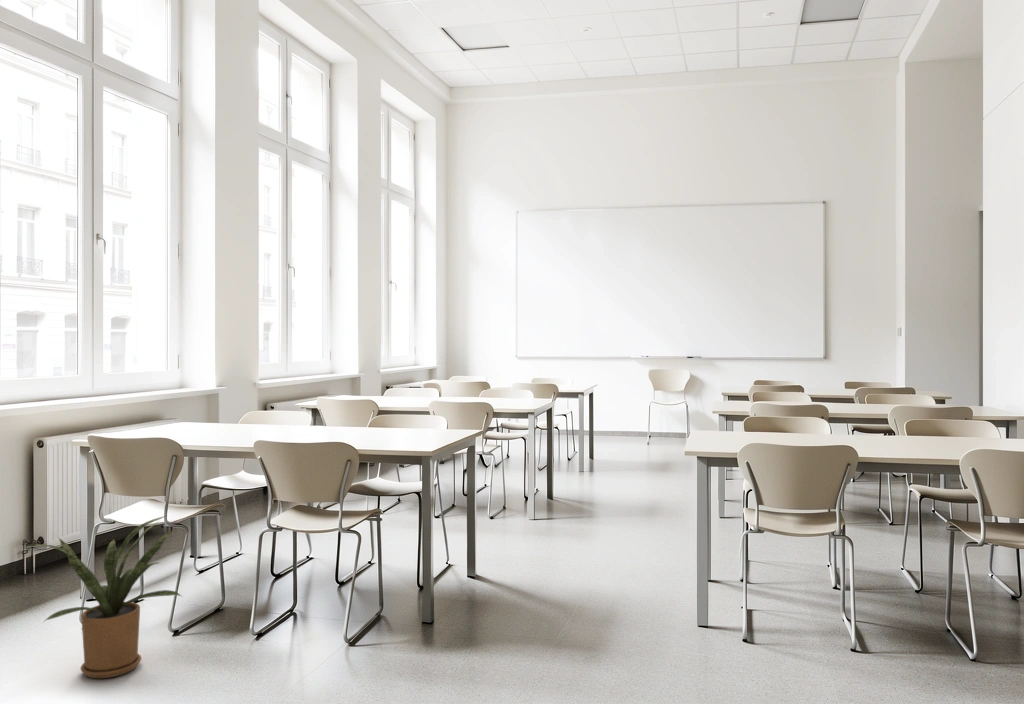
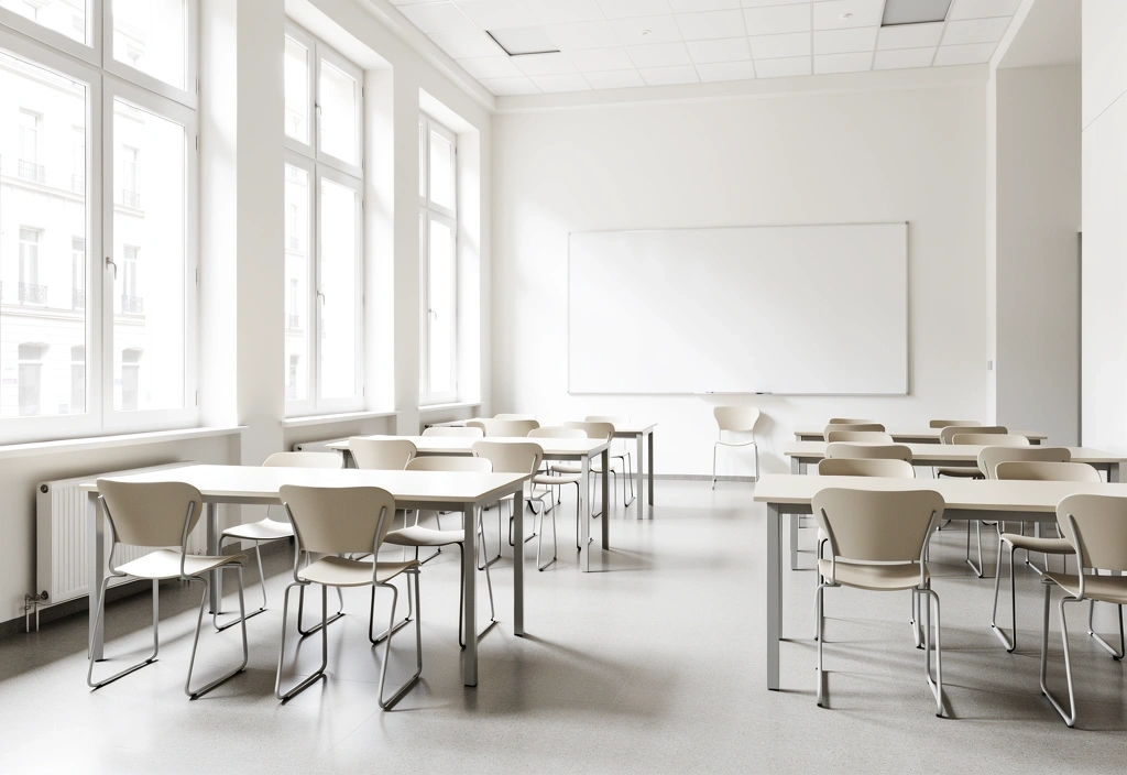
- house plant (113, 591)
